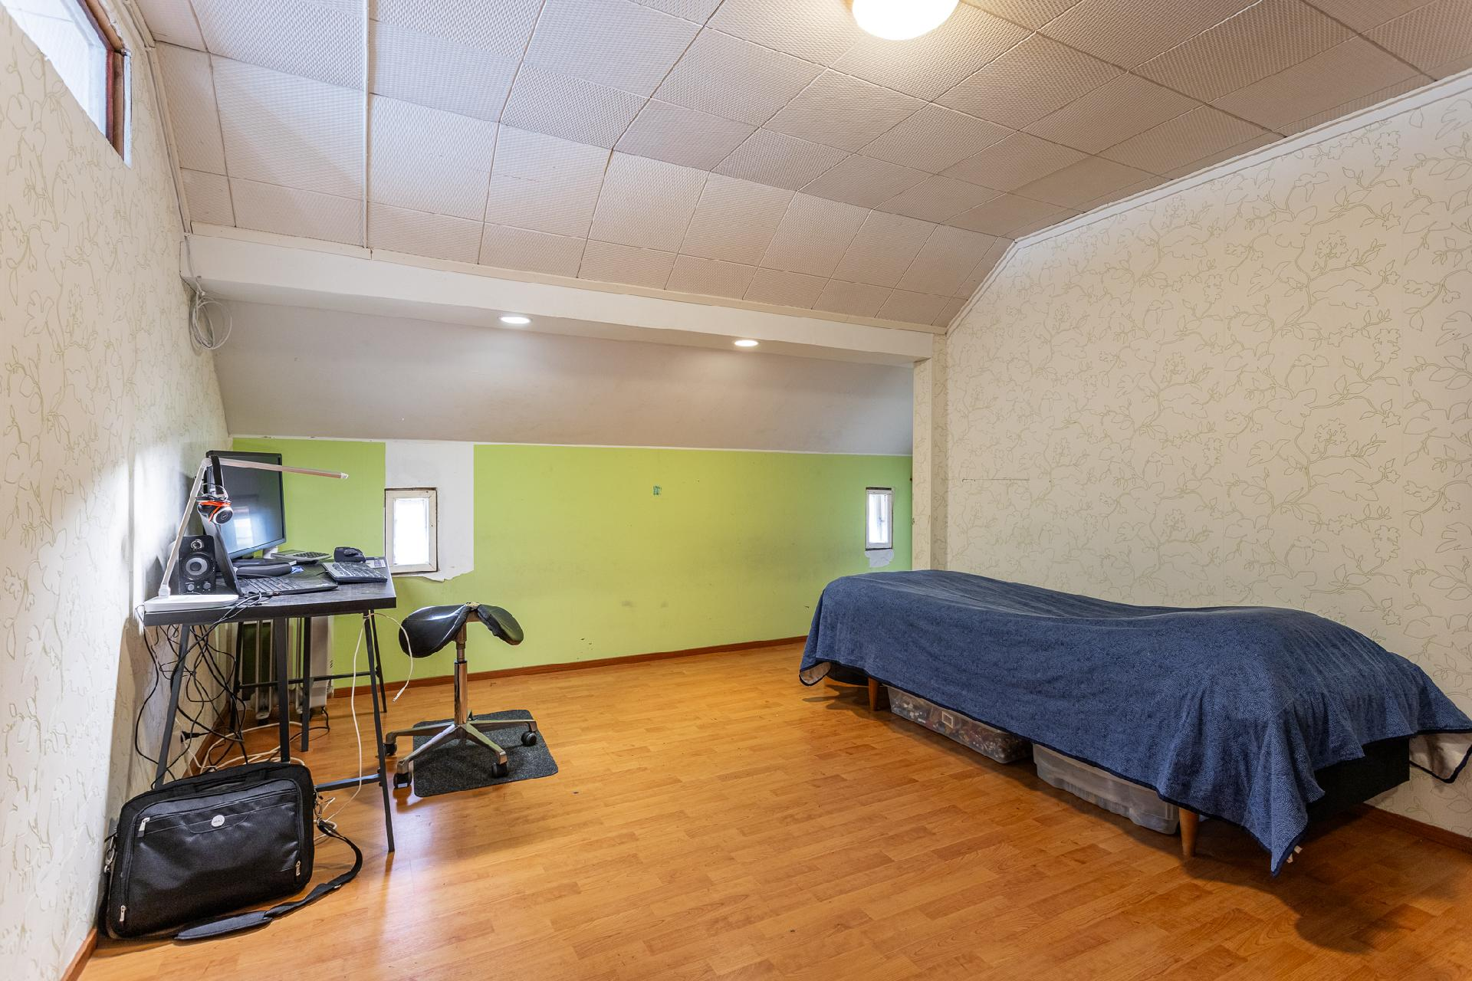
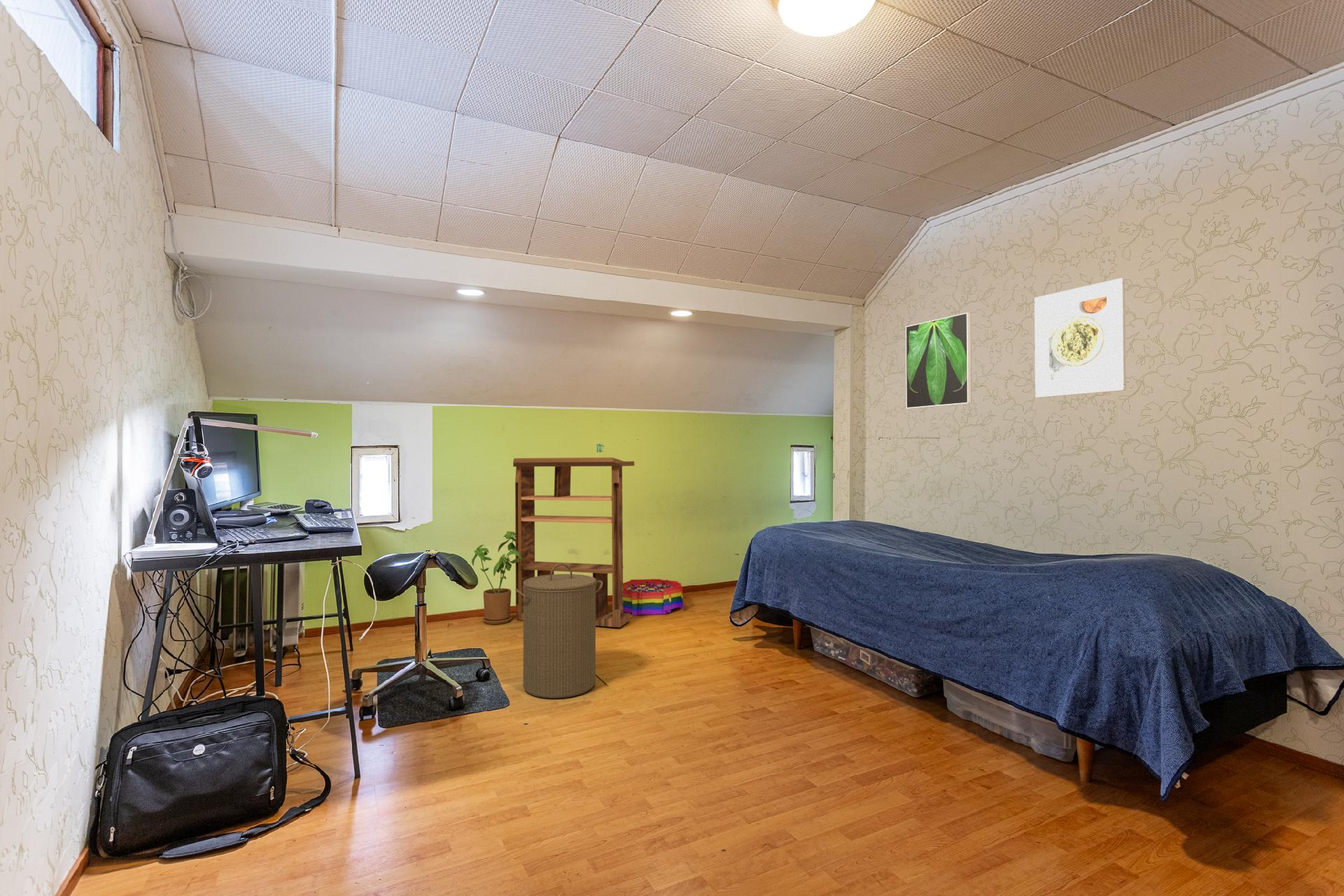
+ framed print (1077, 341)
+ bookshelf (572, 522)
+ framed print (937, 363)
+ laundry hamper (559, 624)
+ storage bin (649, 596)
+ house plant (500, 577)
